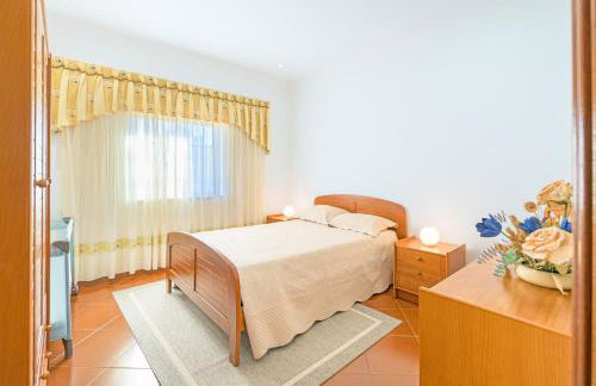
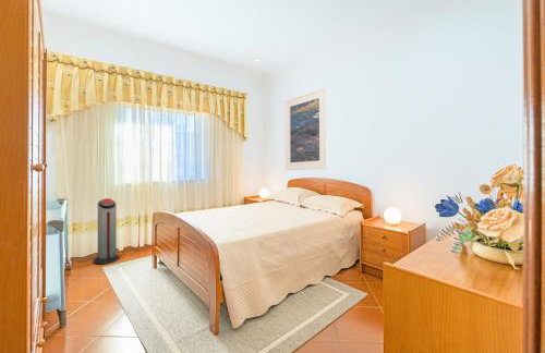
+ air purifier (107, 229)
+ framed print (304, 132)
